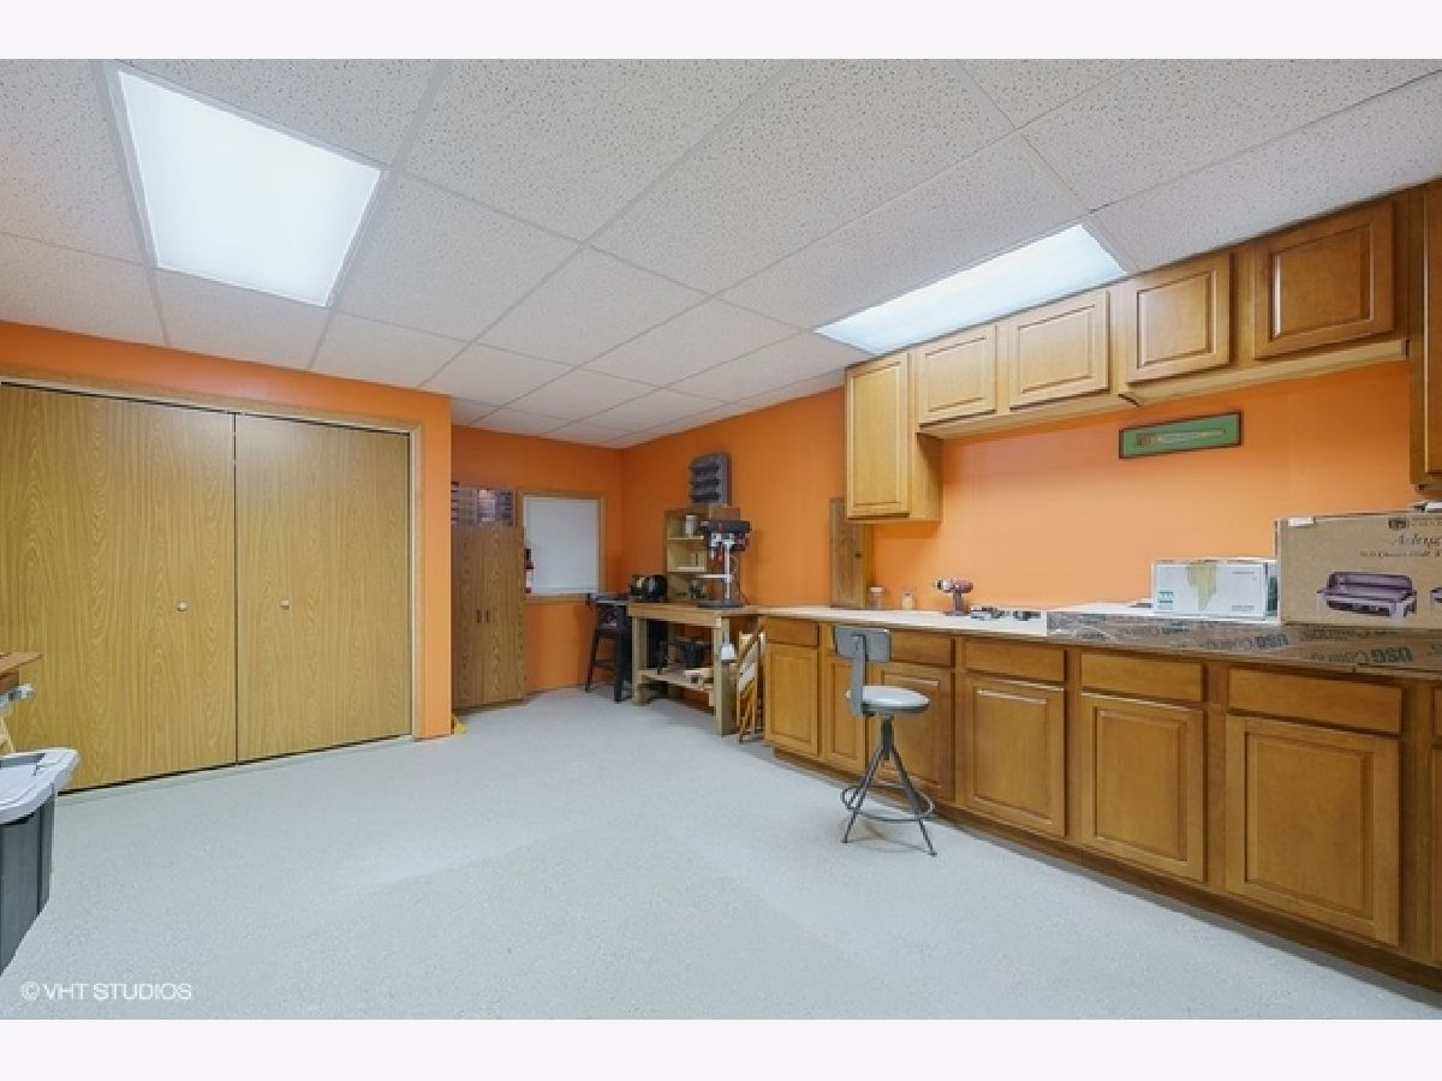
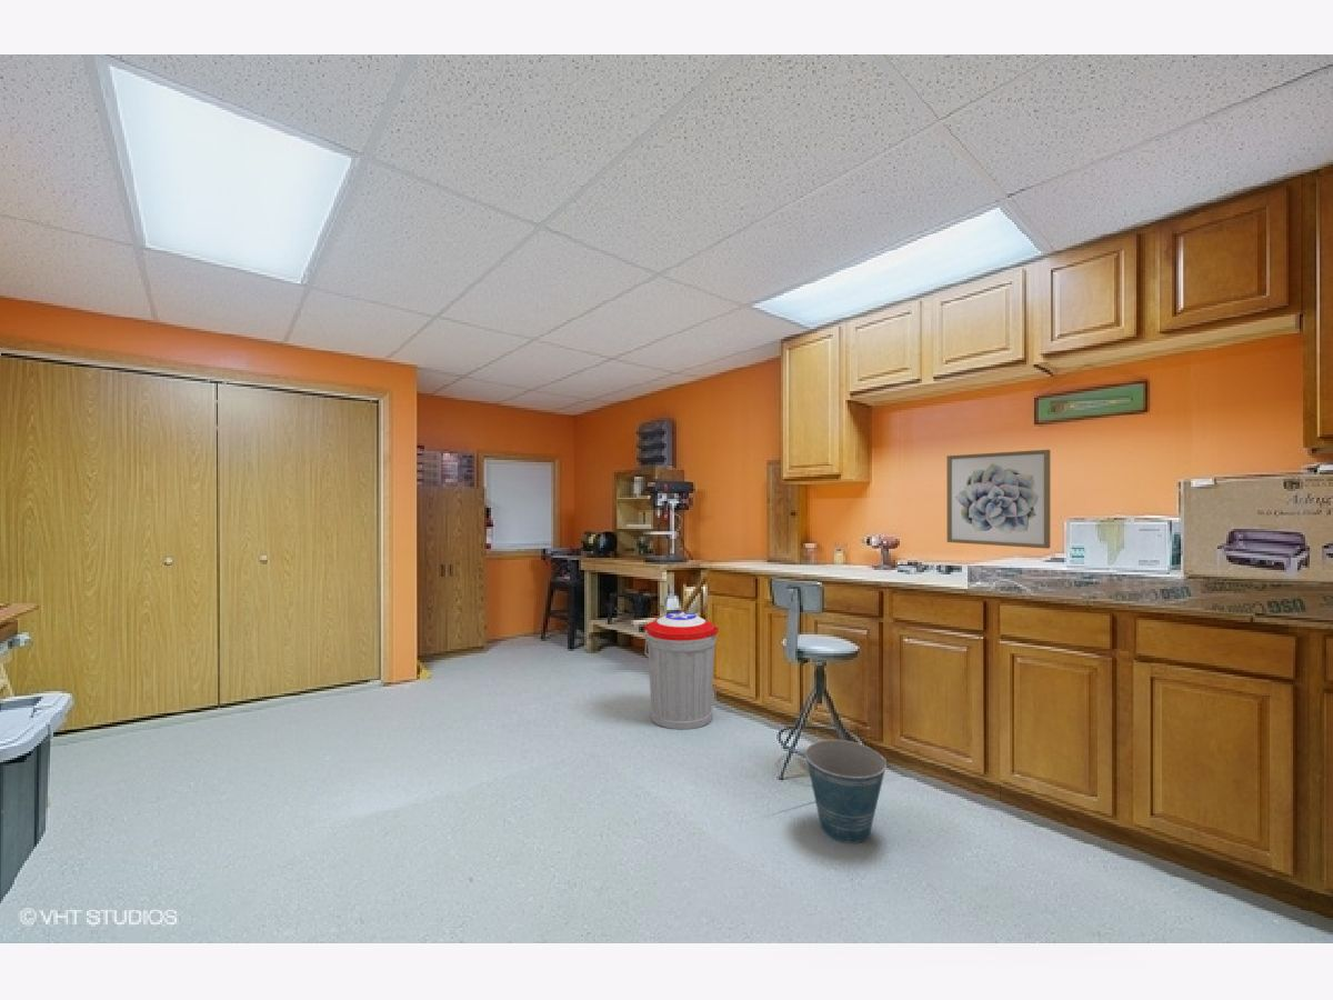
+ wall art (994, 499)
+ trash can (681, 666)
+ bucket (844, 791)
